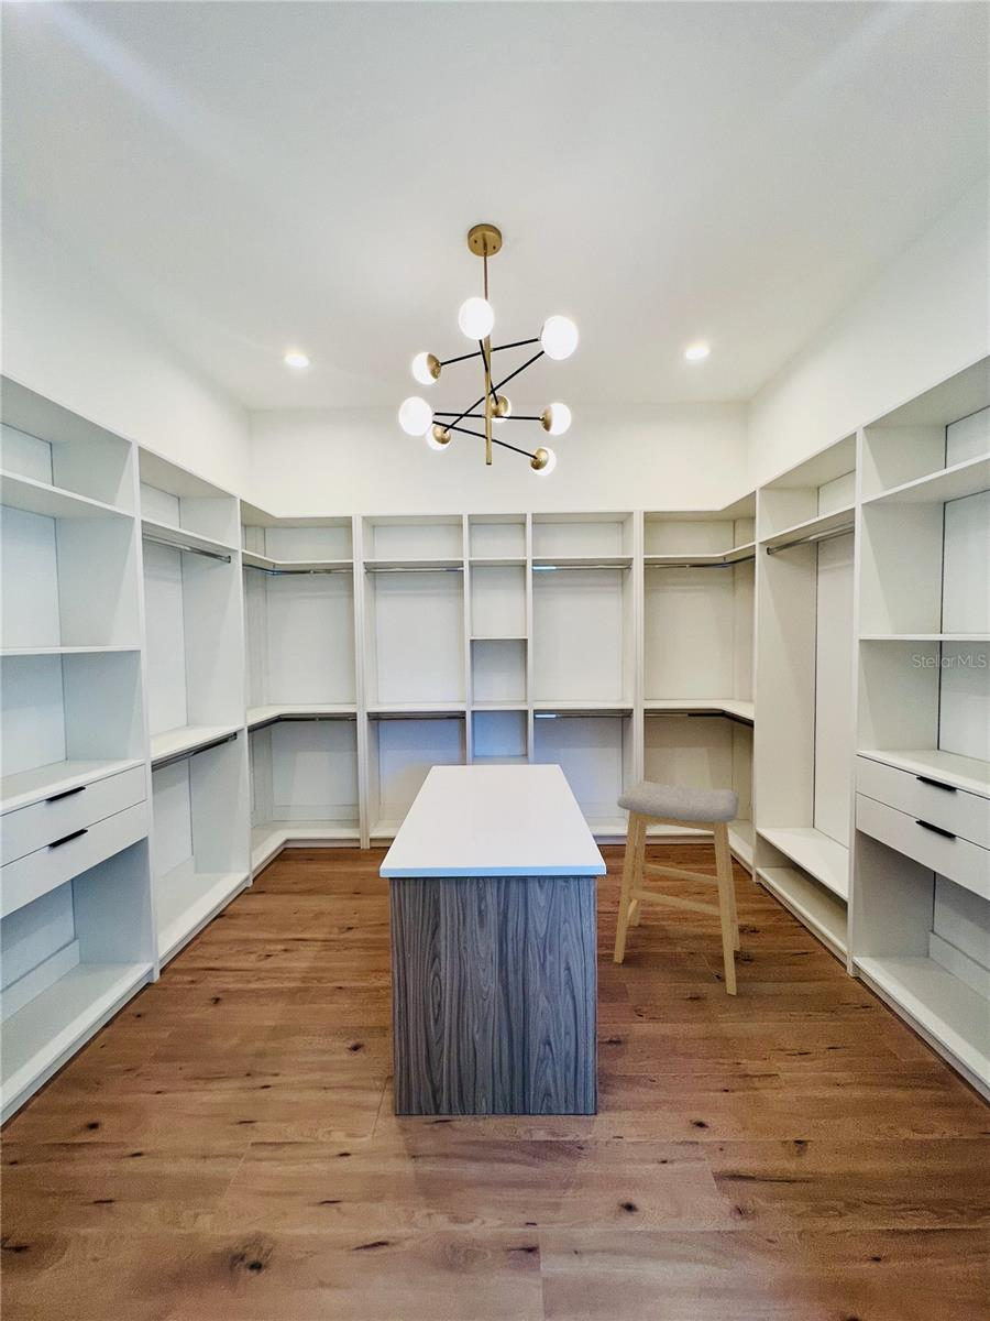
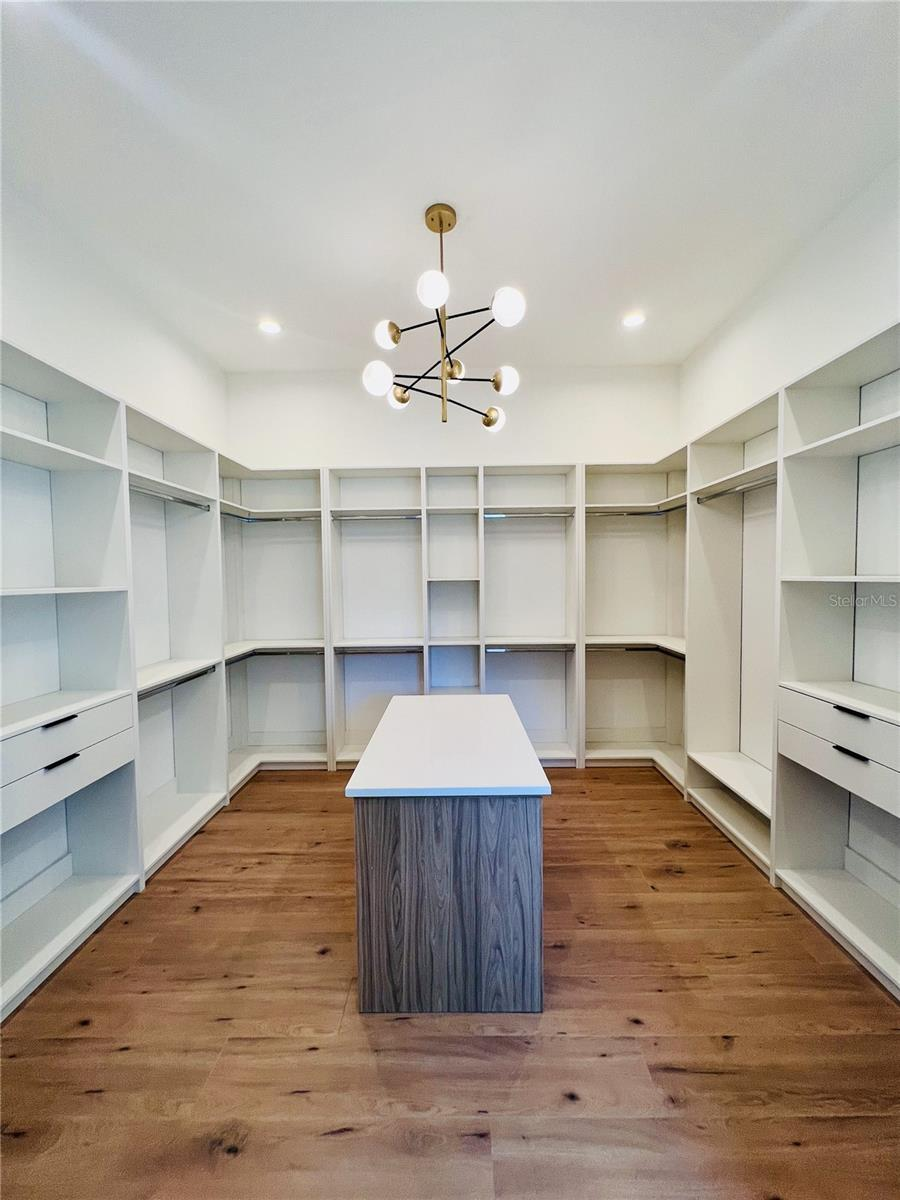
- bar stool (678, 873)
